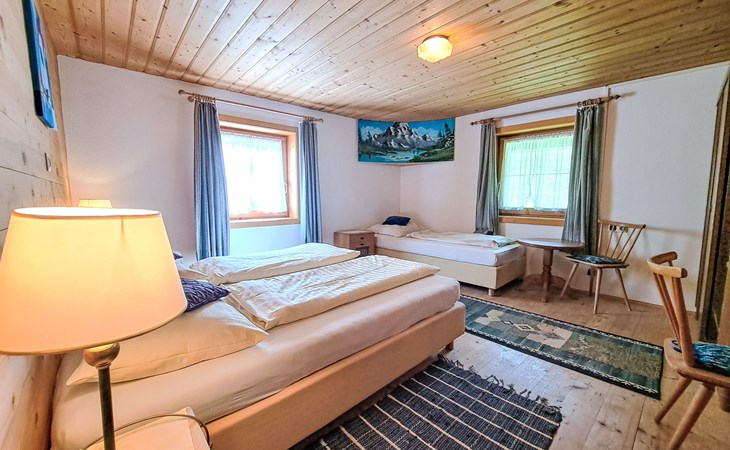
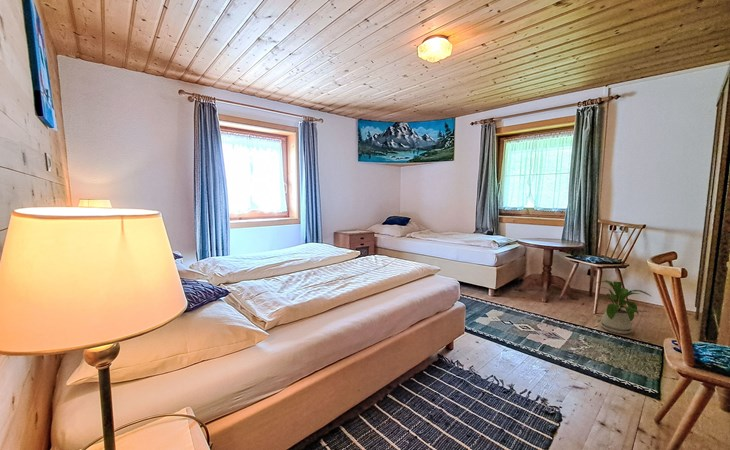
+ house plant (622, 303)
